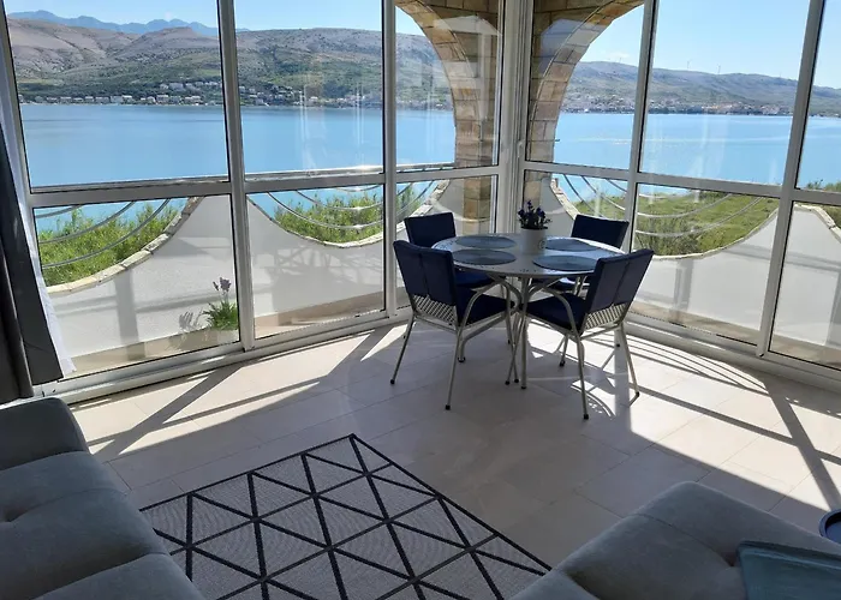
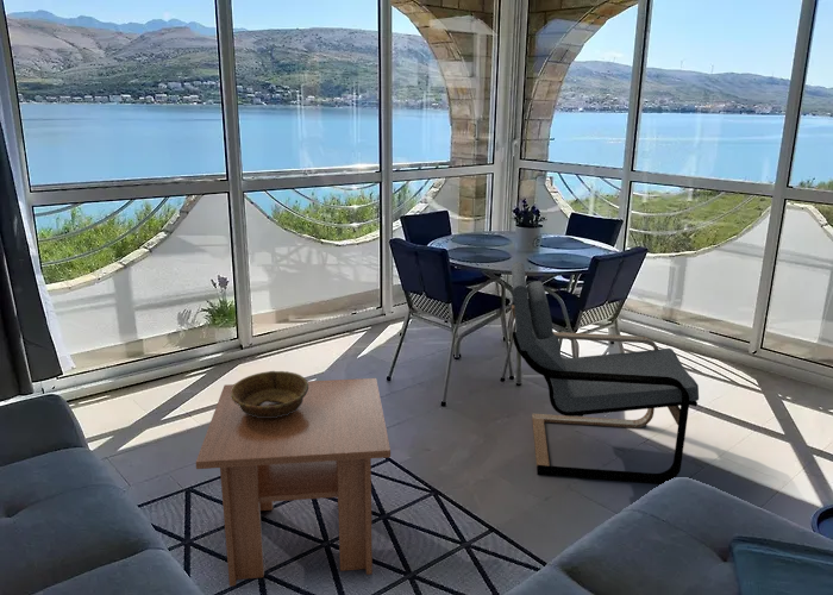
+ armchair (595, 364)
+ coffee table (301, 476)
+ decorative bowl (270, 396)
